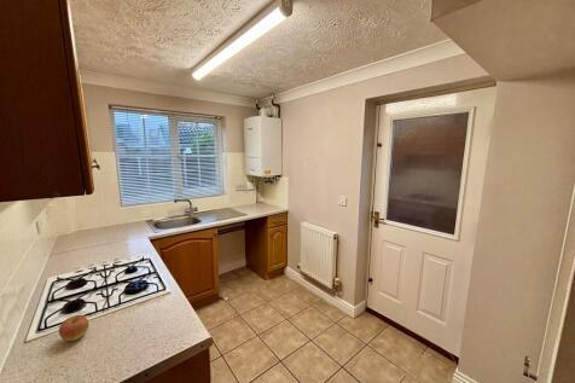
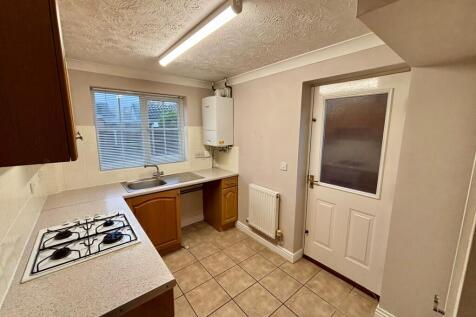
- apple (74, 327)
